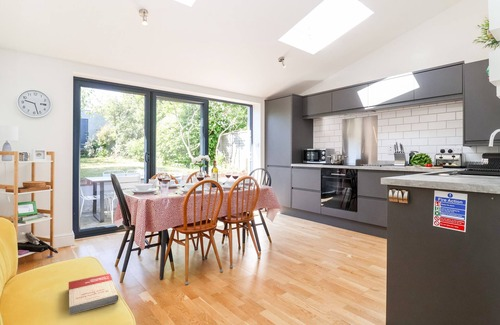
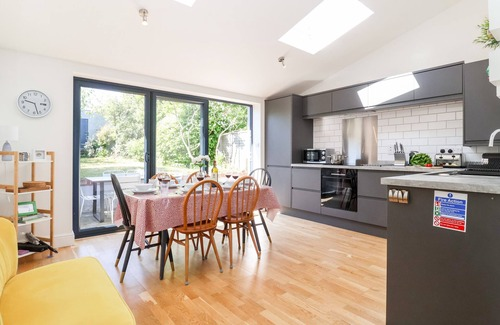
- book (92, 291)
